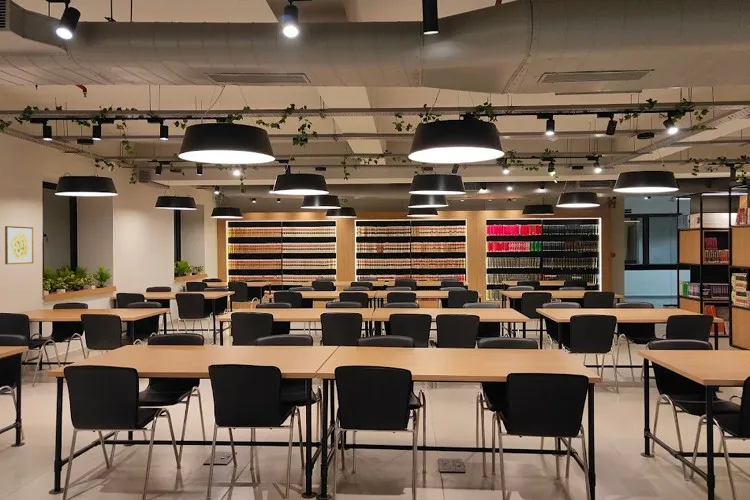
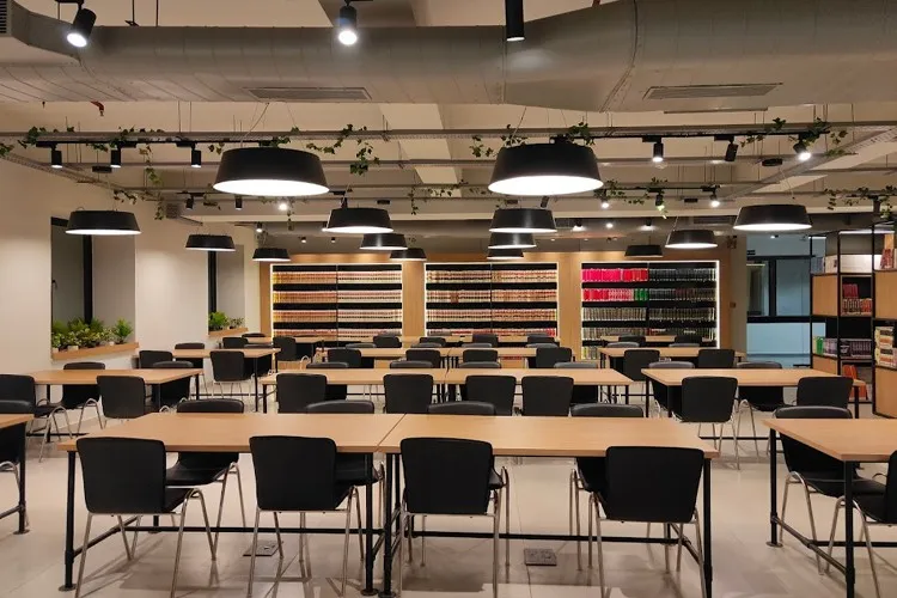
- wall art (19, 245)
